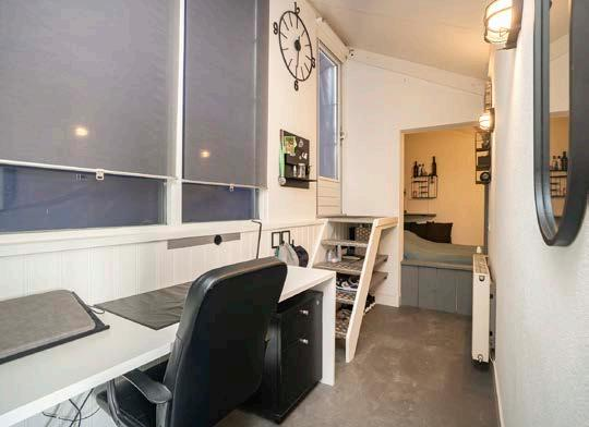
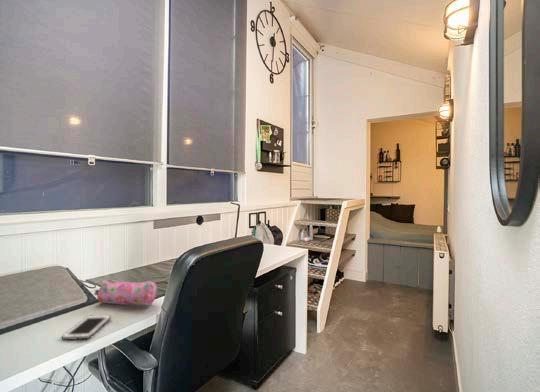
+ pencil case (127, 292)
+ cell phone (88, 326)
